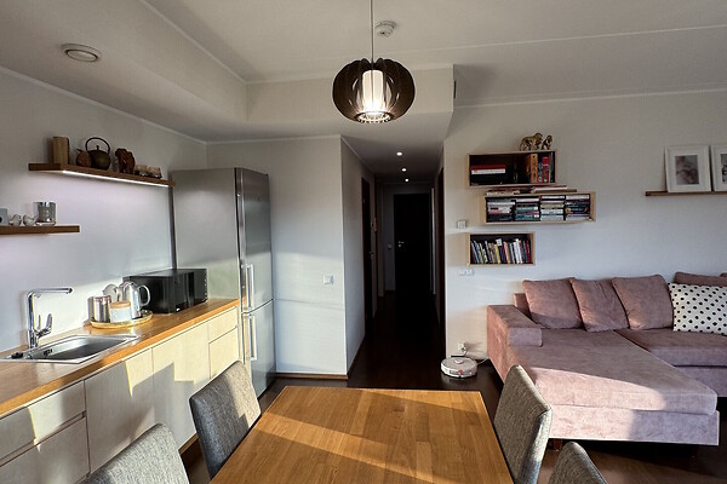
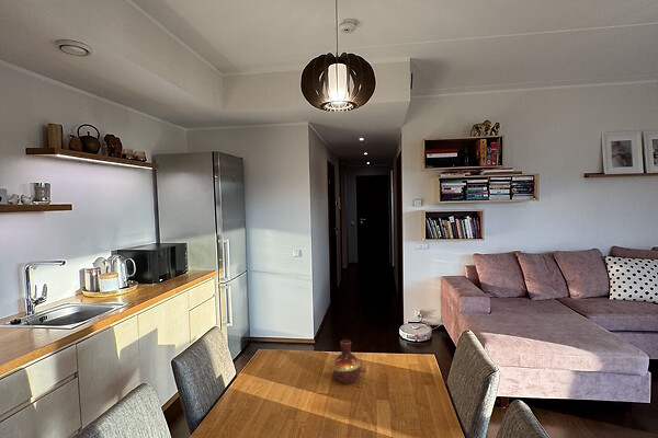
+ vase (345, 360)
